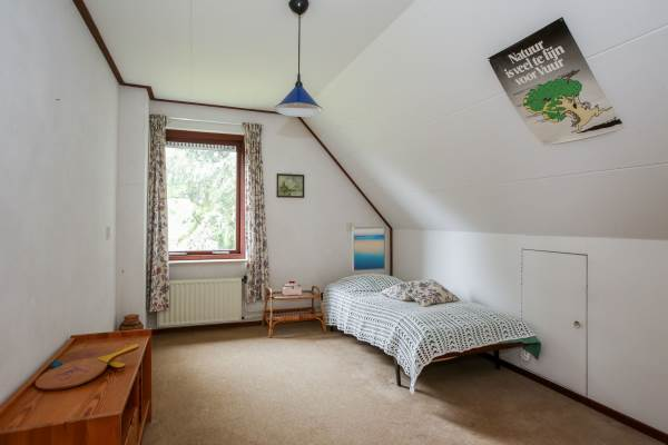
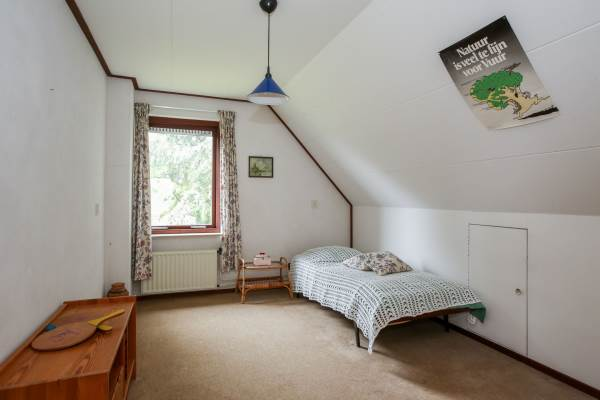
- wall art (369, 248)
